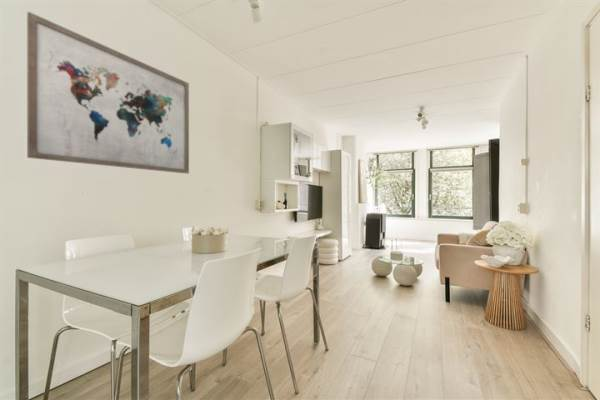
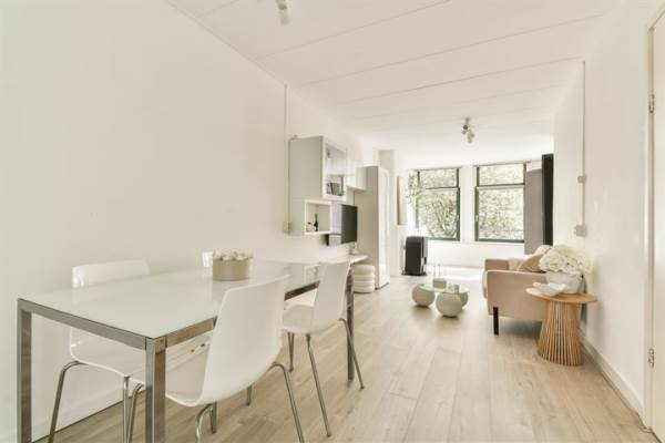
- wall art (126, 111)
